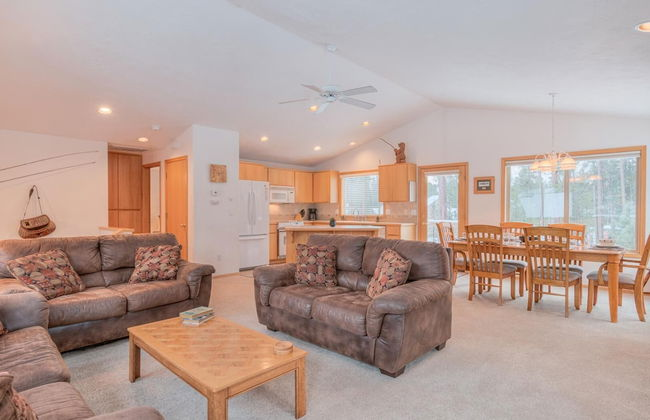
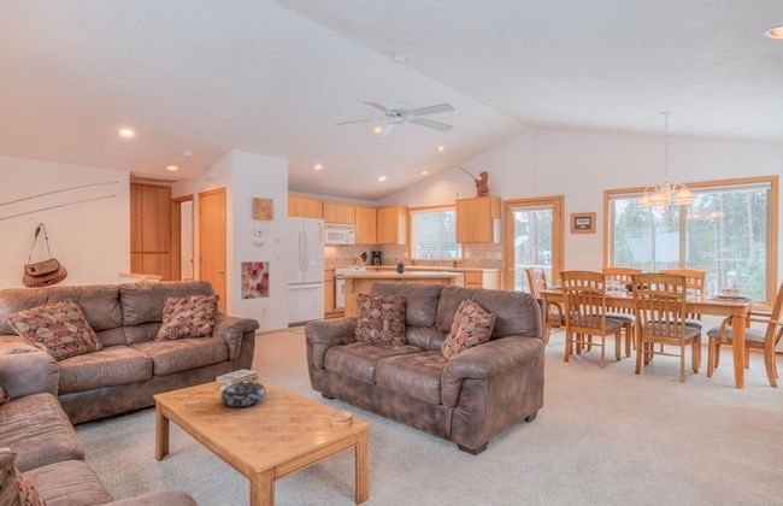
+ decorative bowl (243, 394)
+ wall art (255, 280)
